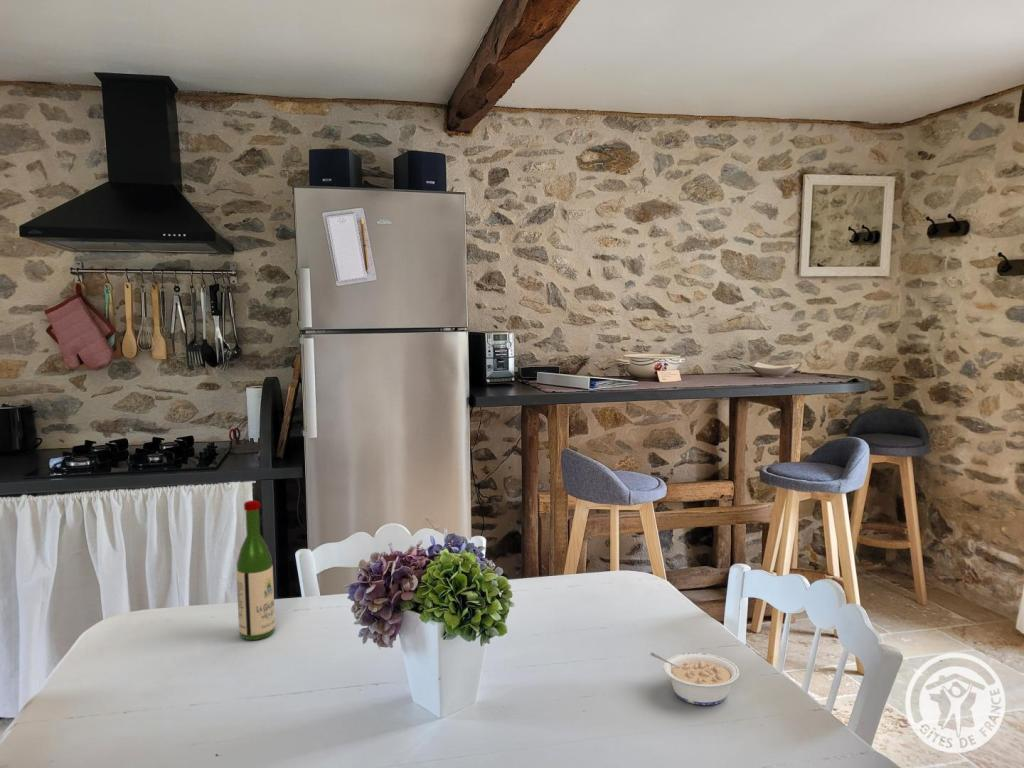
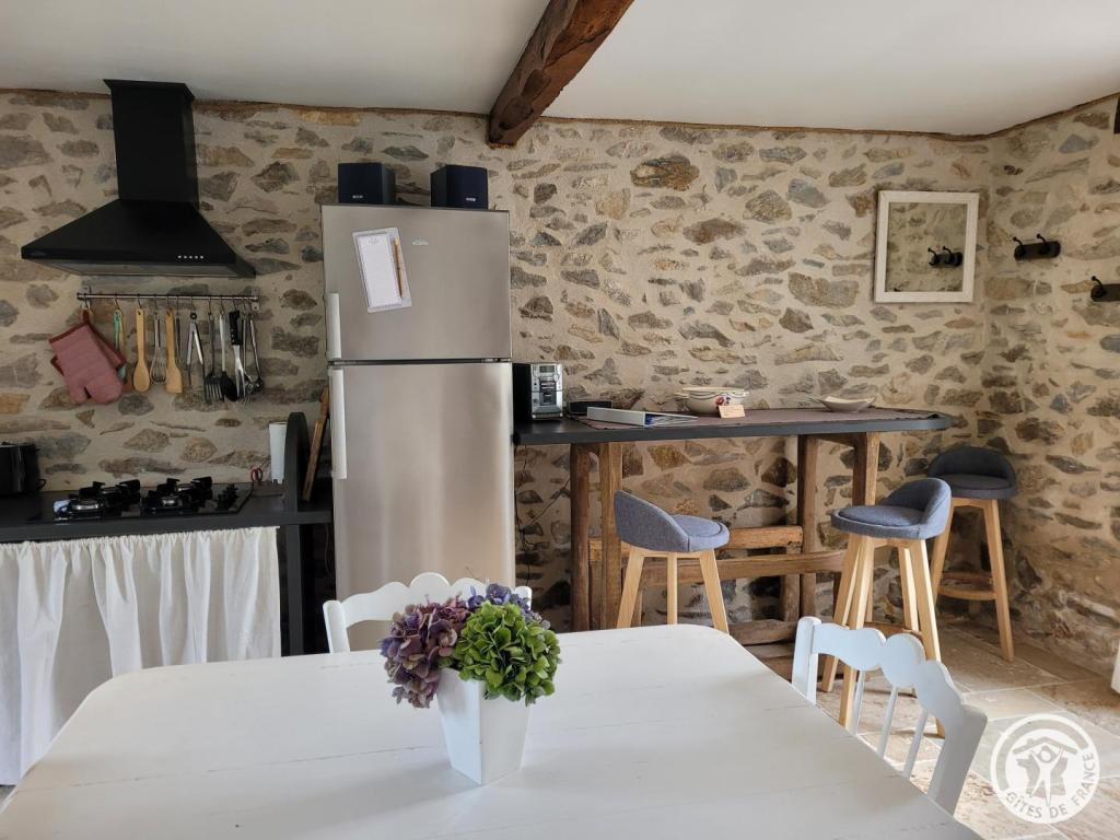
- wine bottle (254, 568)
- legume (697, 678)
